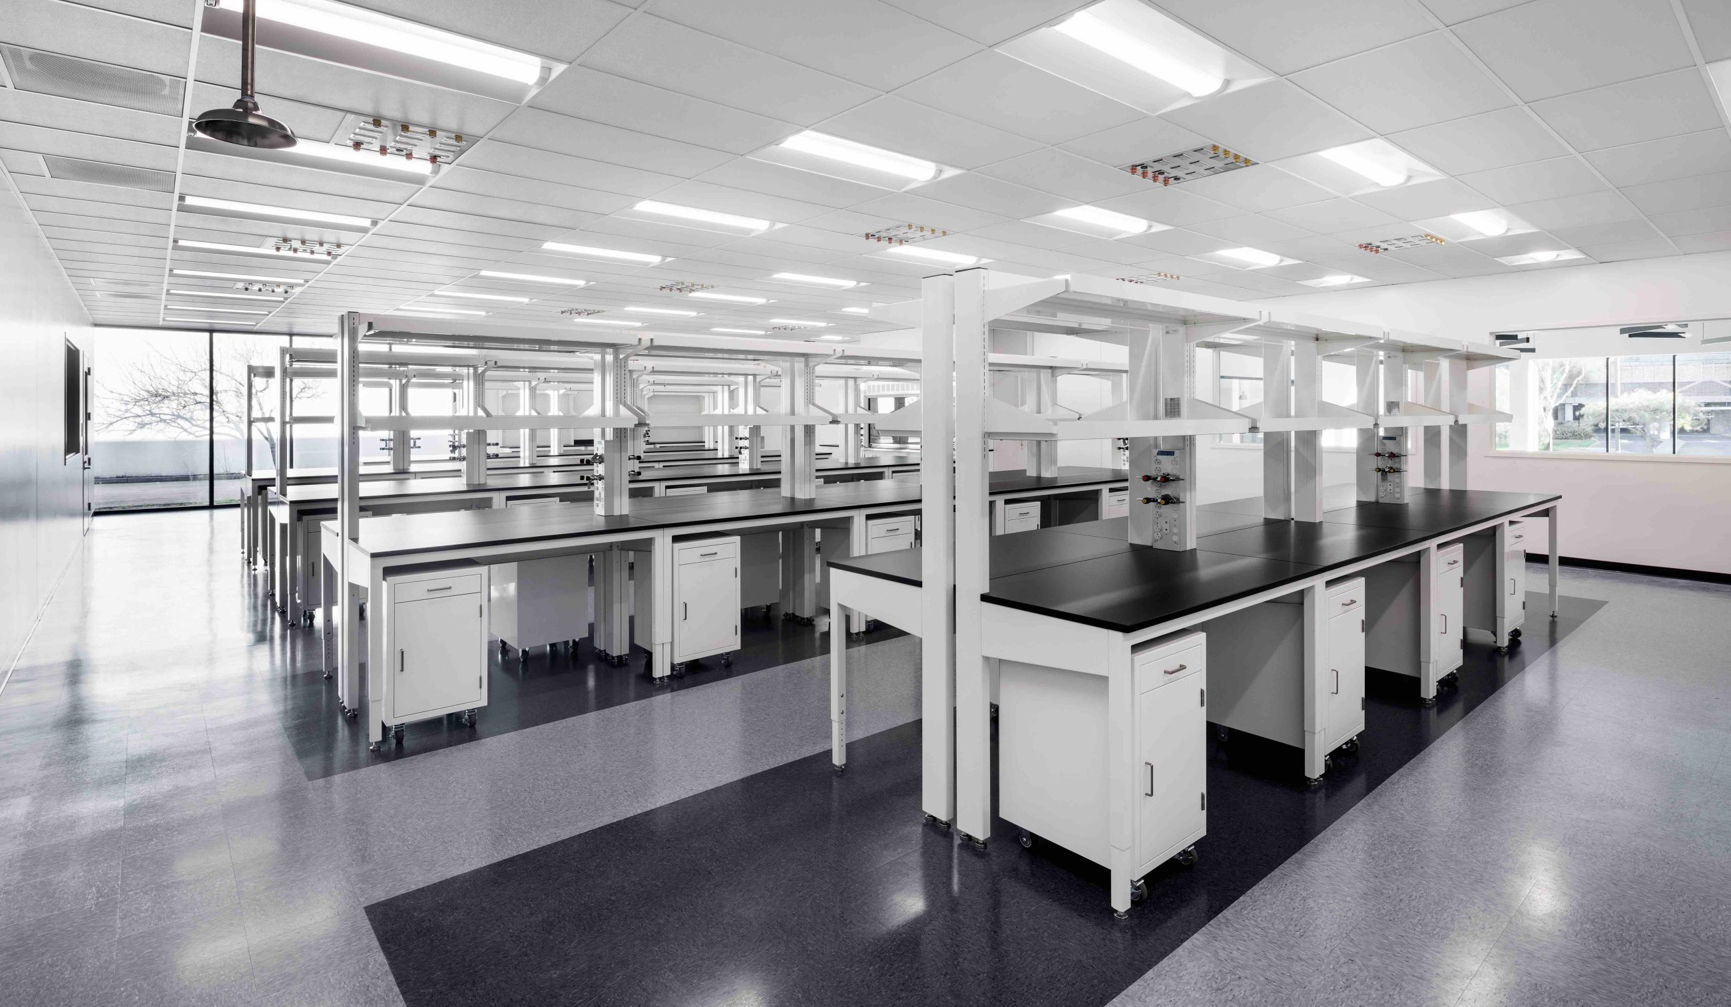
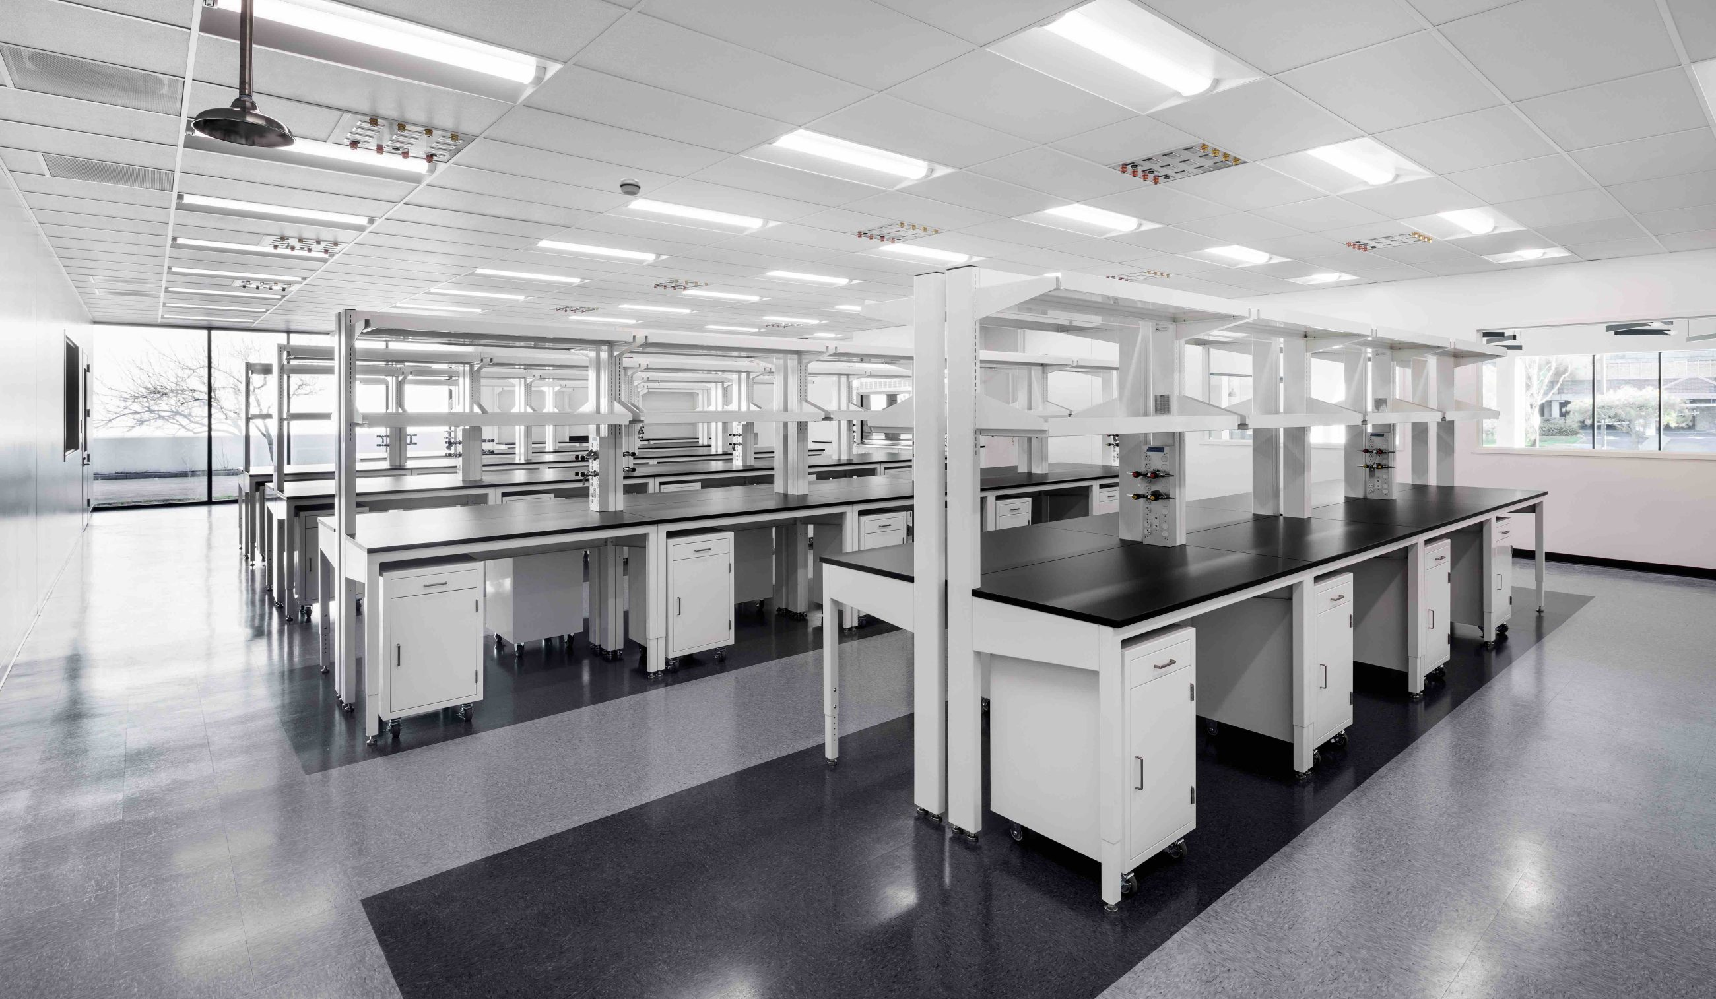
+ smoke detector (629, 187)
